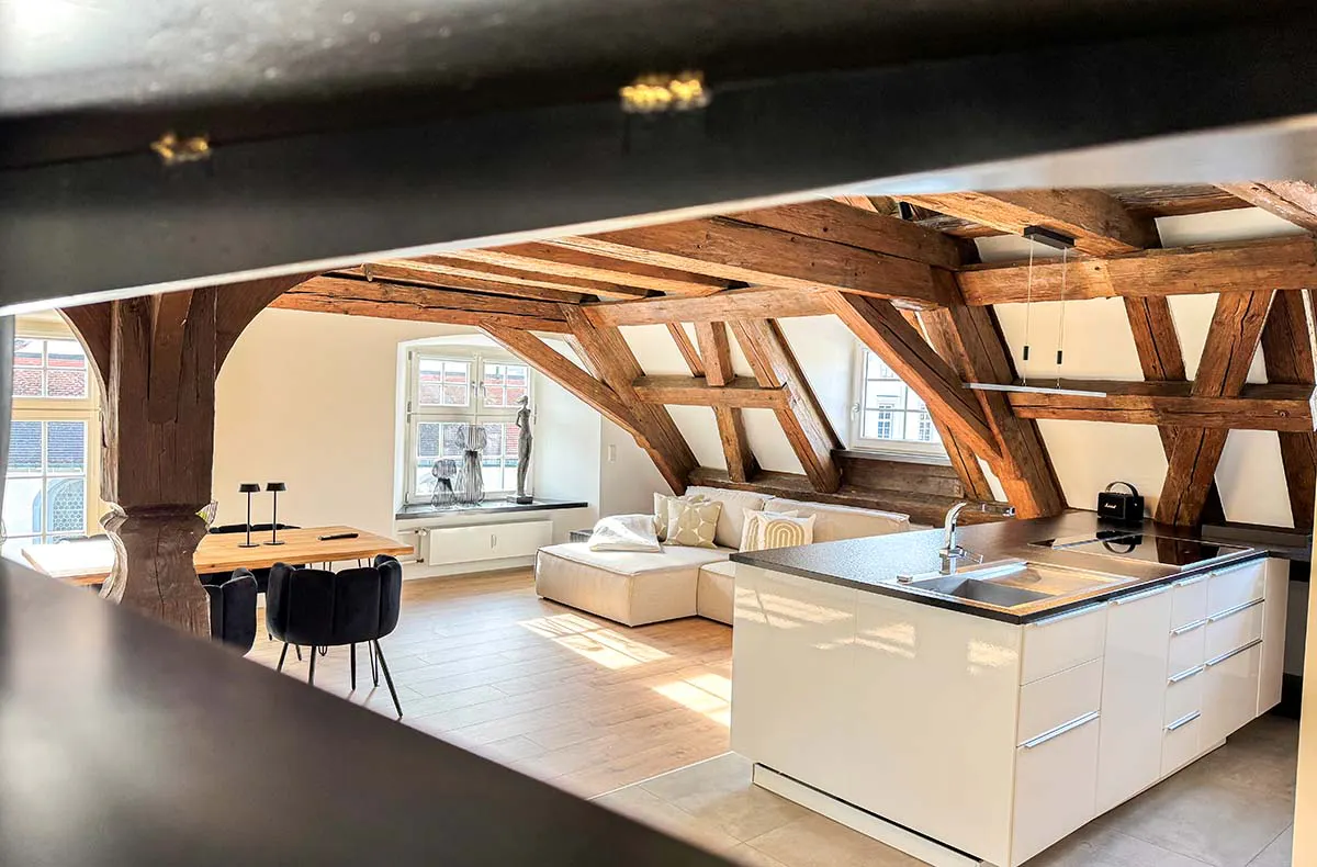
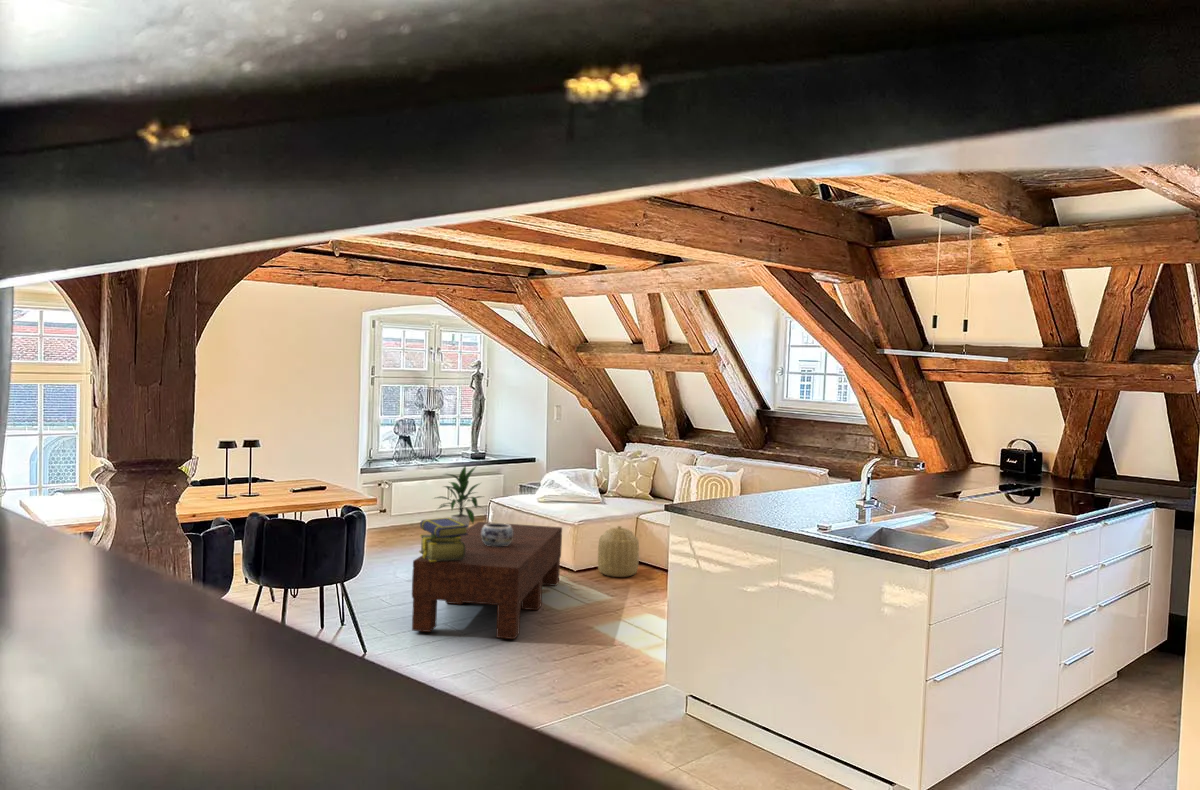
+ stack of books (444, 538)
+ coffee table (494, 573)
+ basket (618, 549)
+ decorative bowl (497, 534)
+ indoor plant (461, 500)
